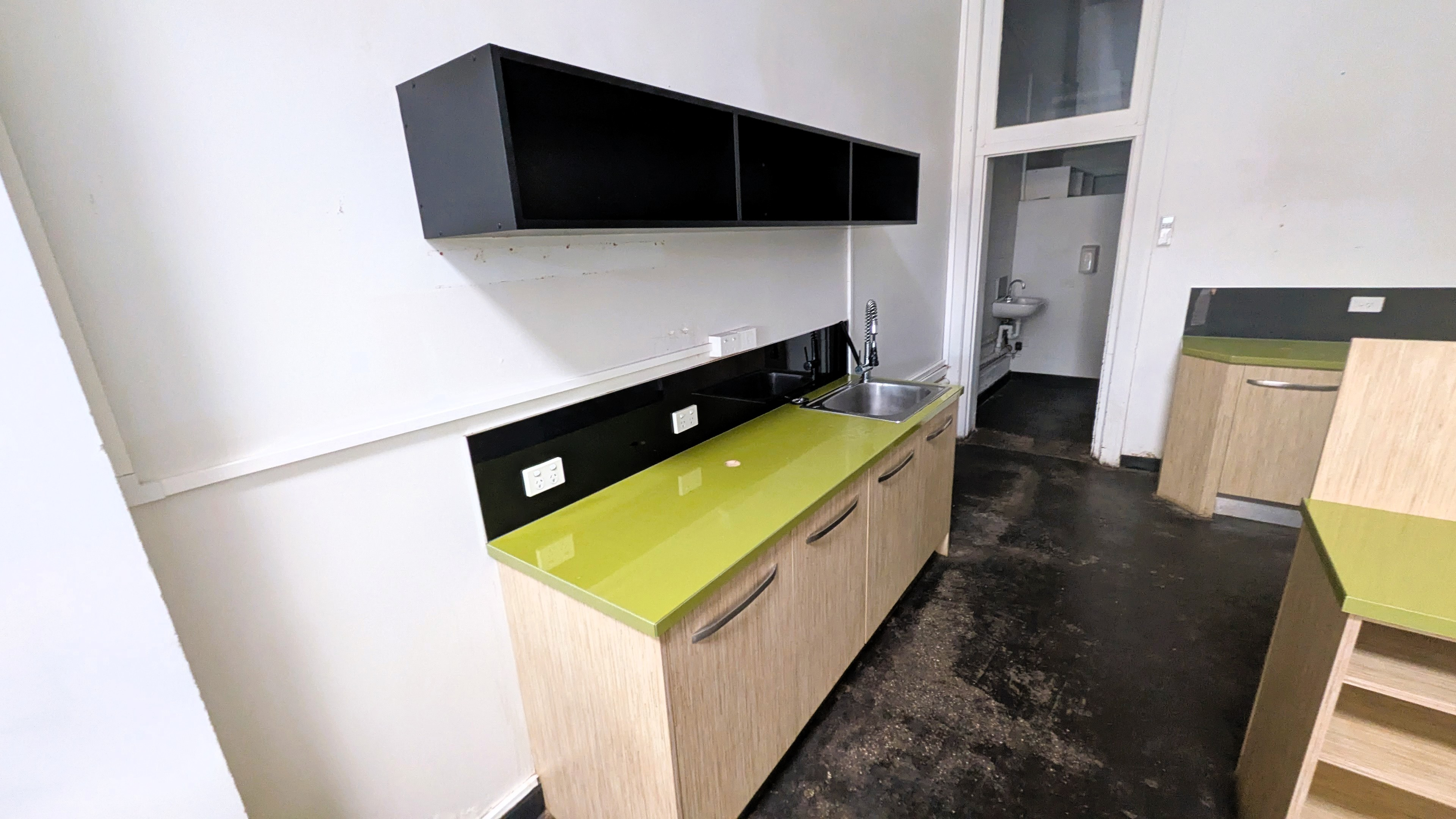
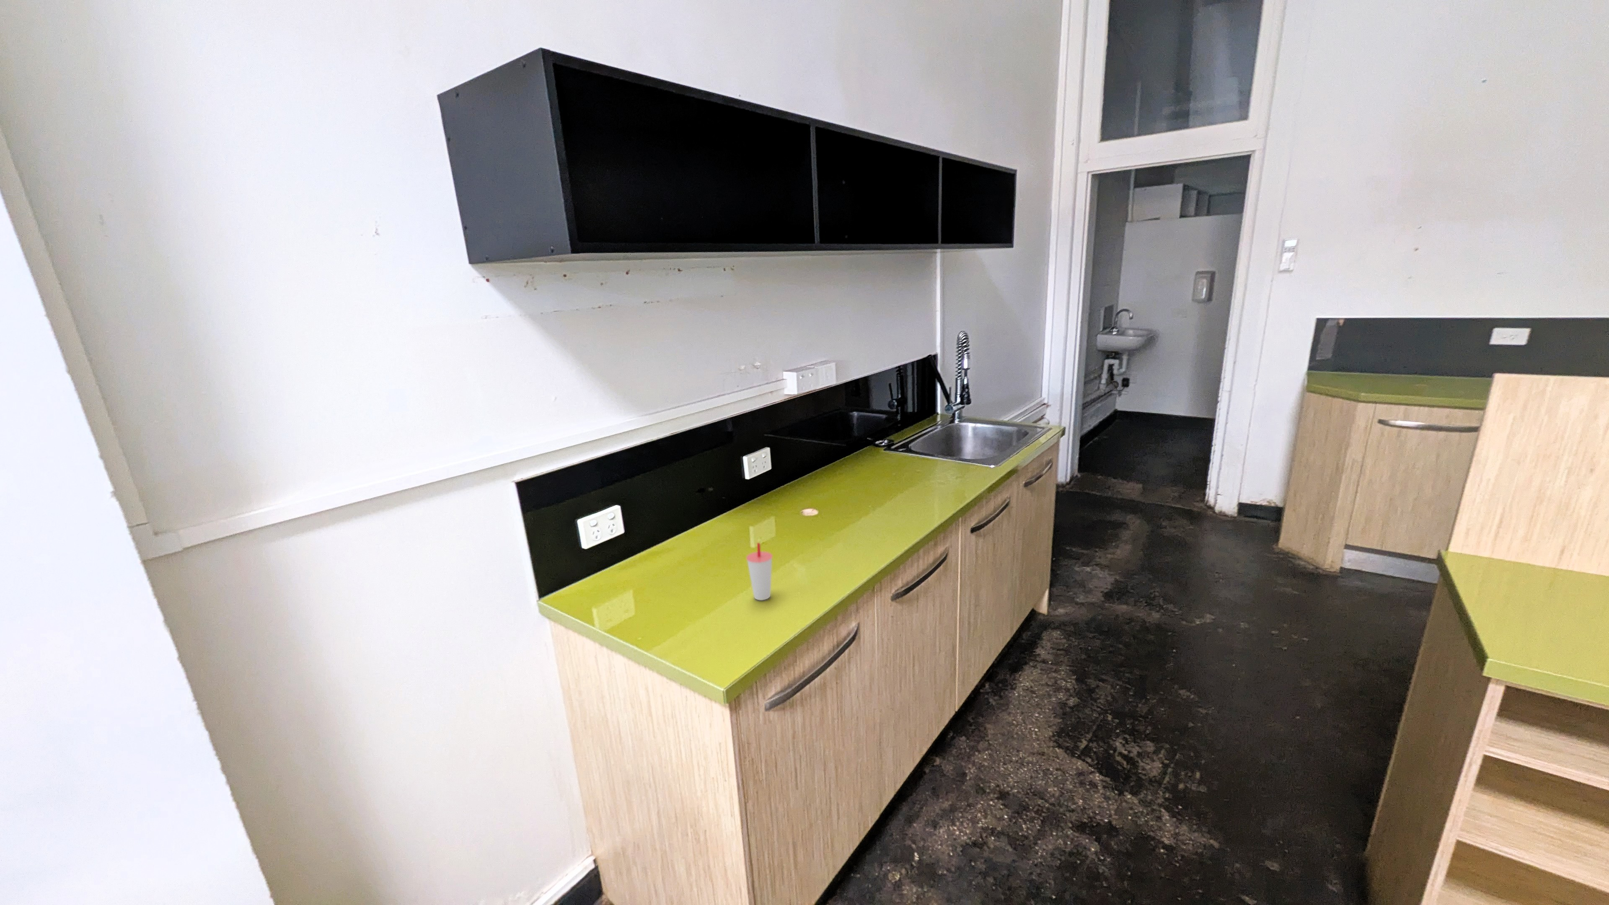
+ cup (760, 570)
